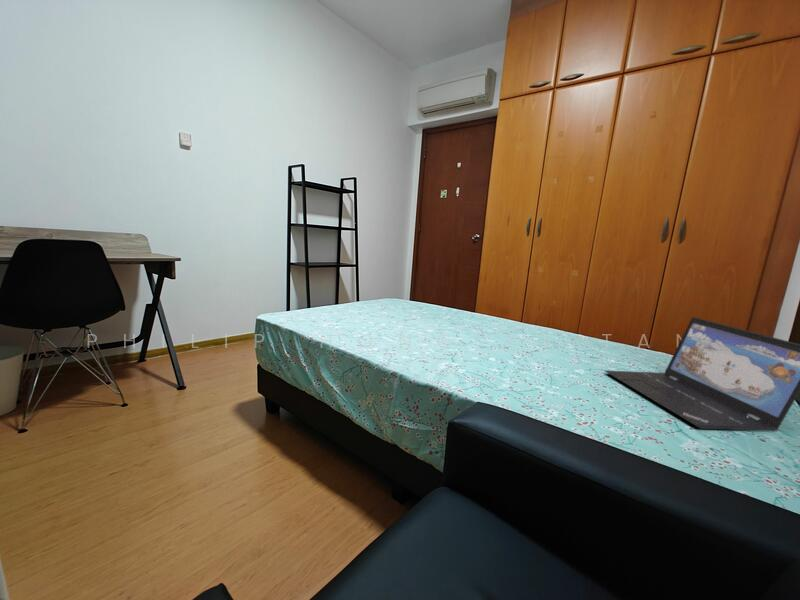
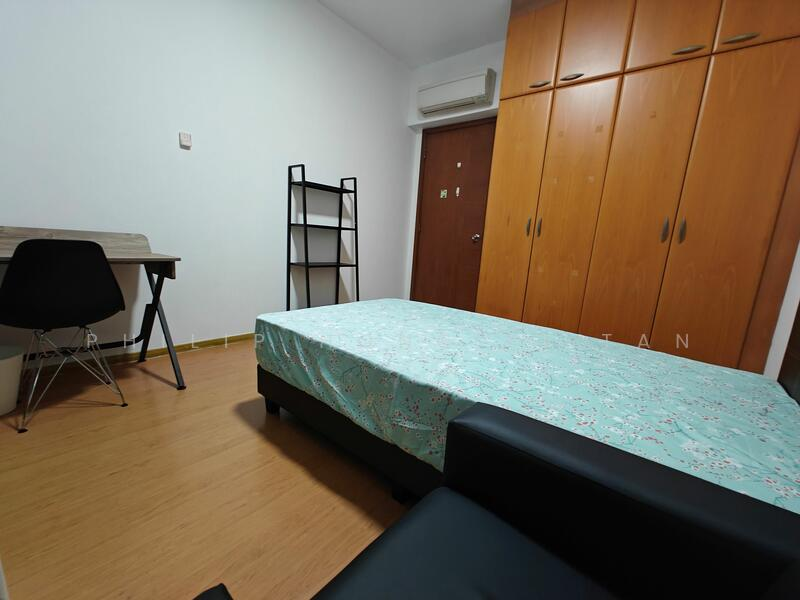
- laptop (694, 363)
